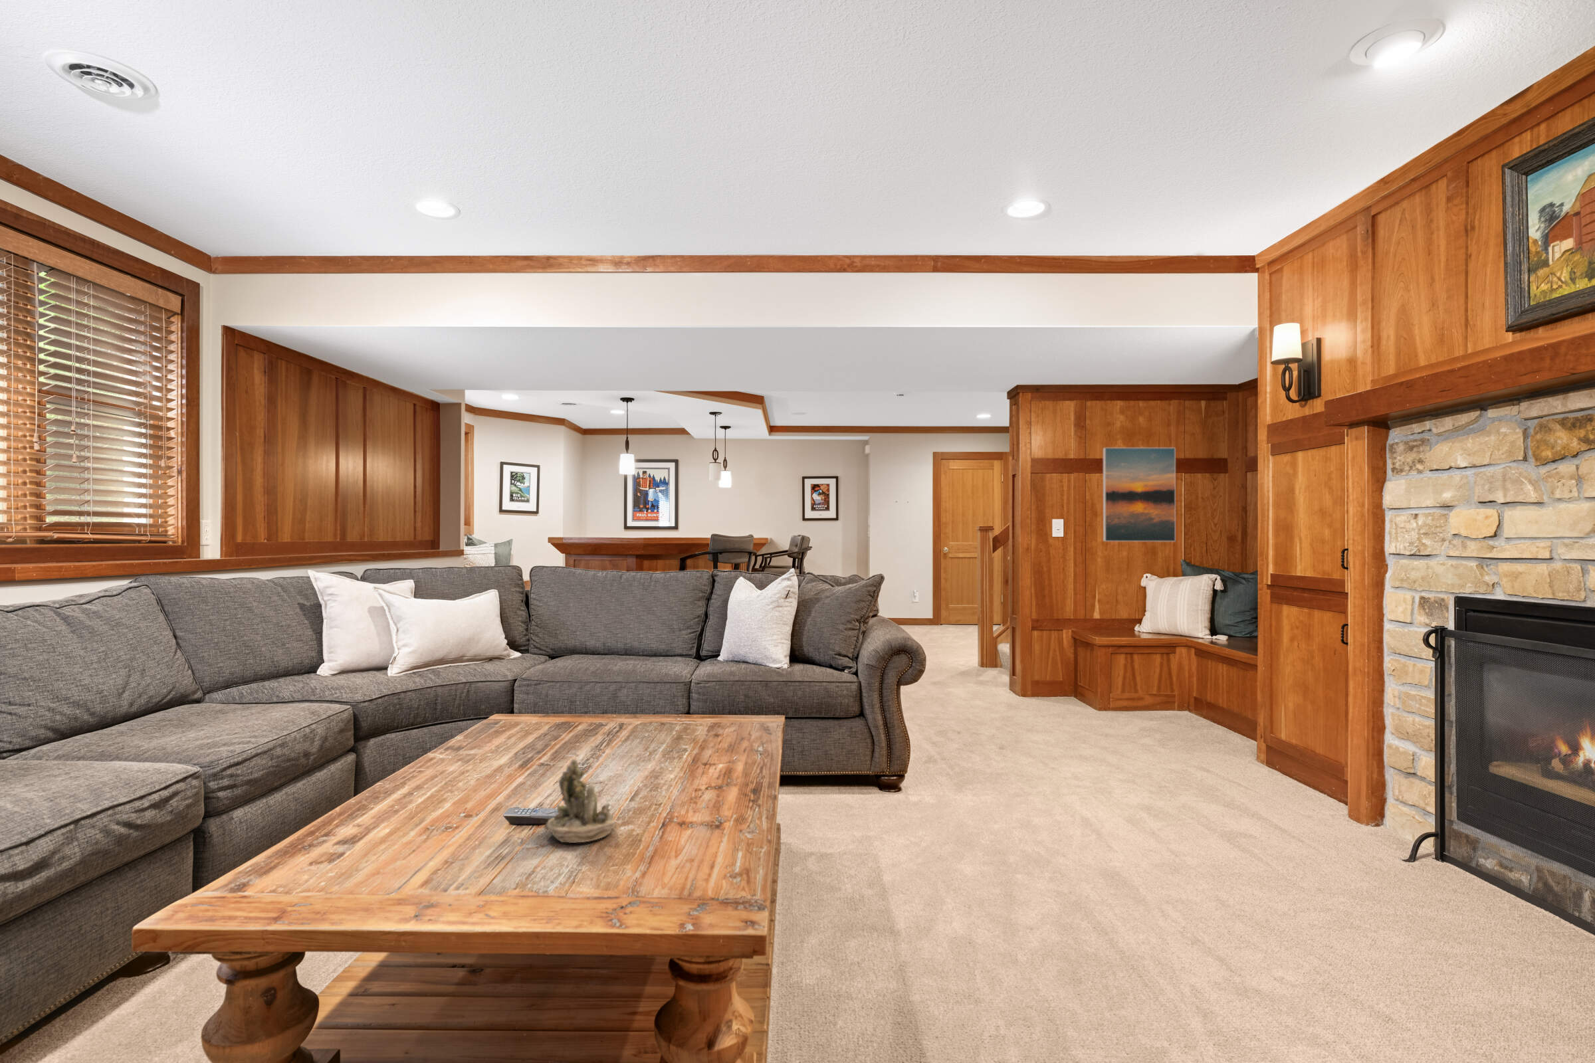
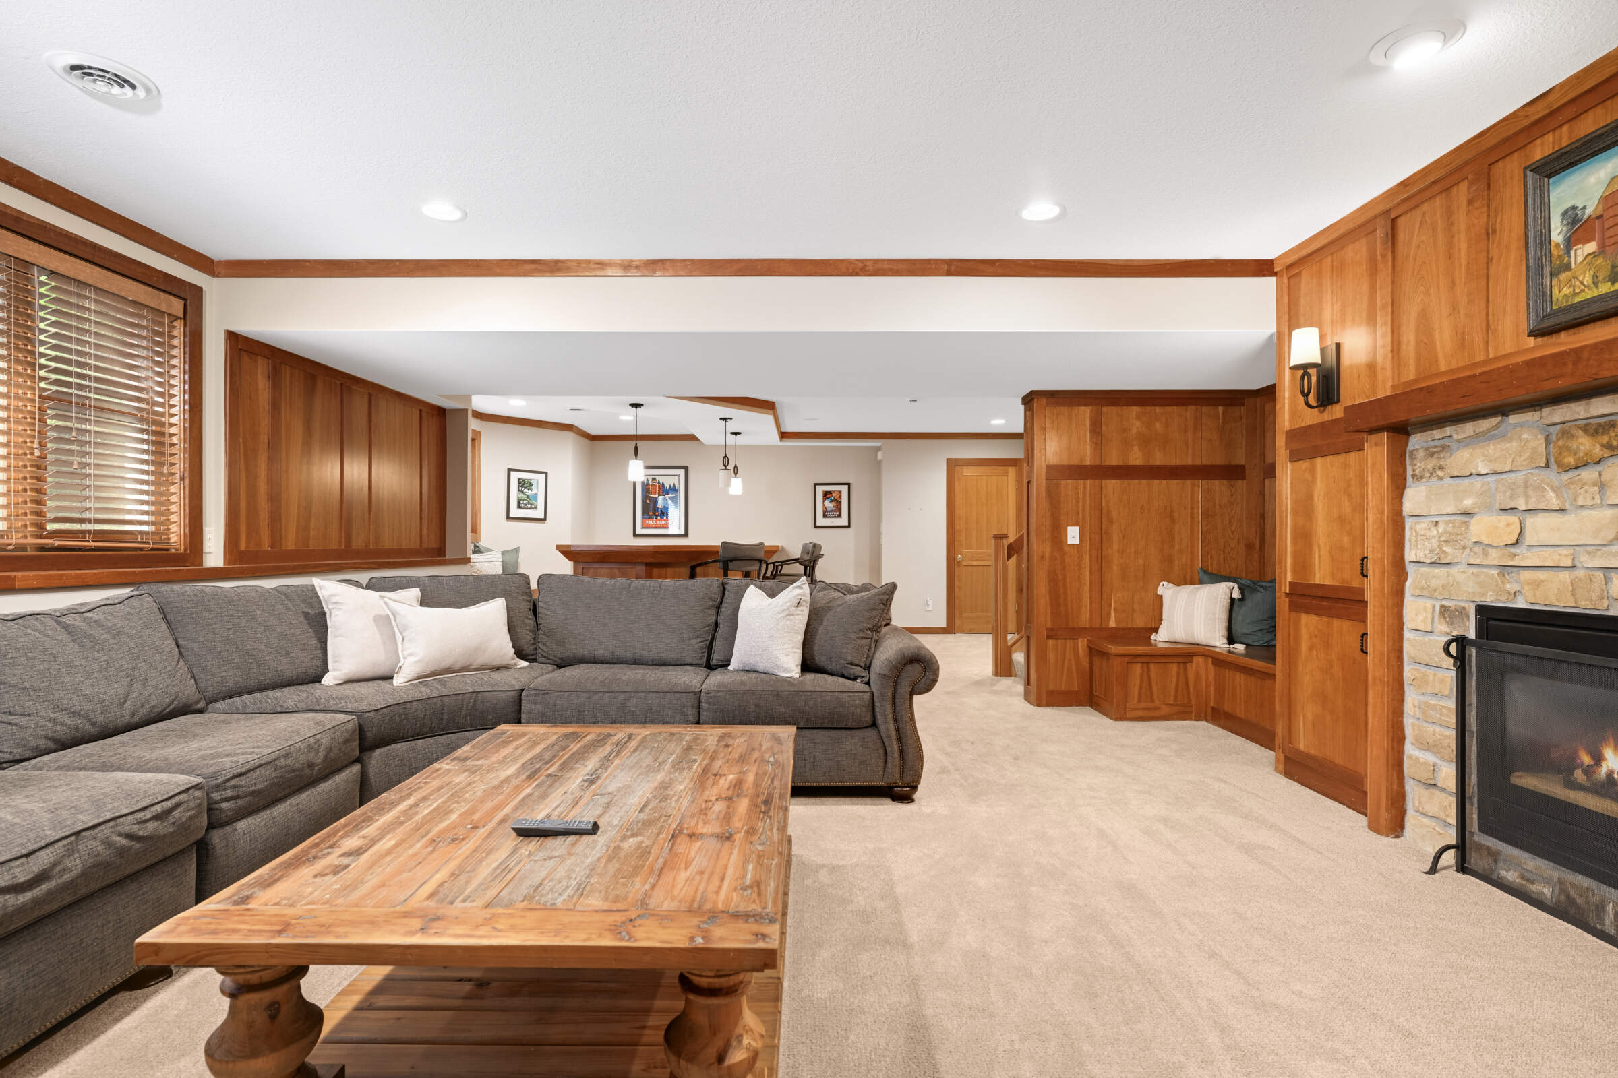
- succulent planter (580, 794)
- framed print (1139, 495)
